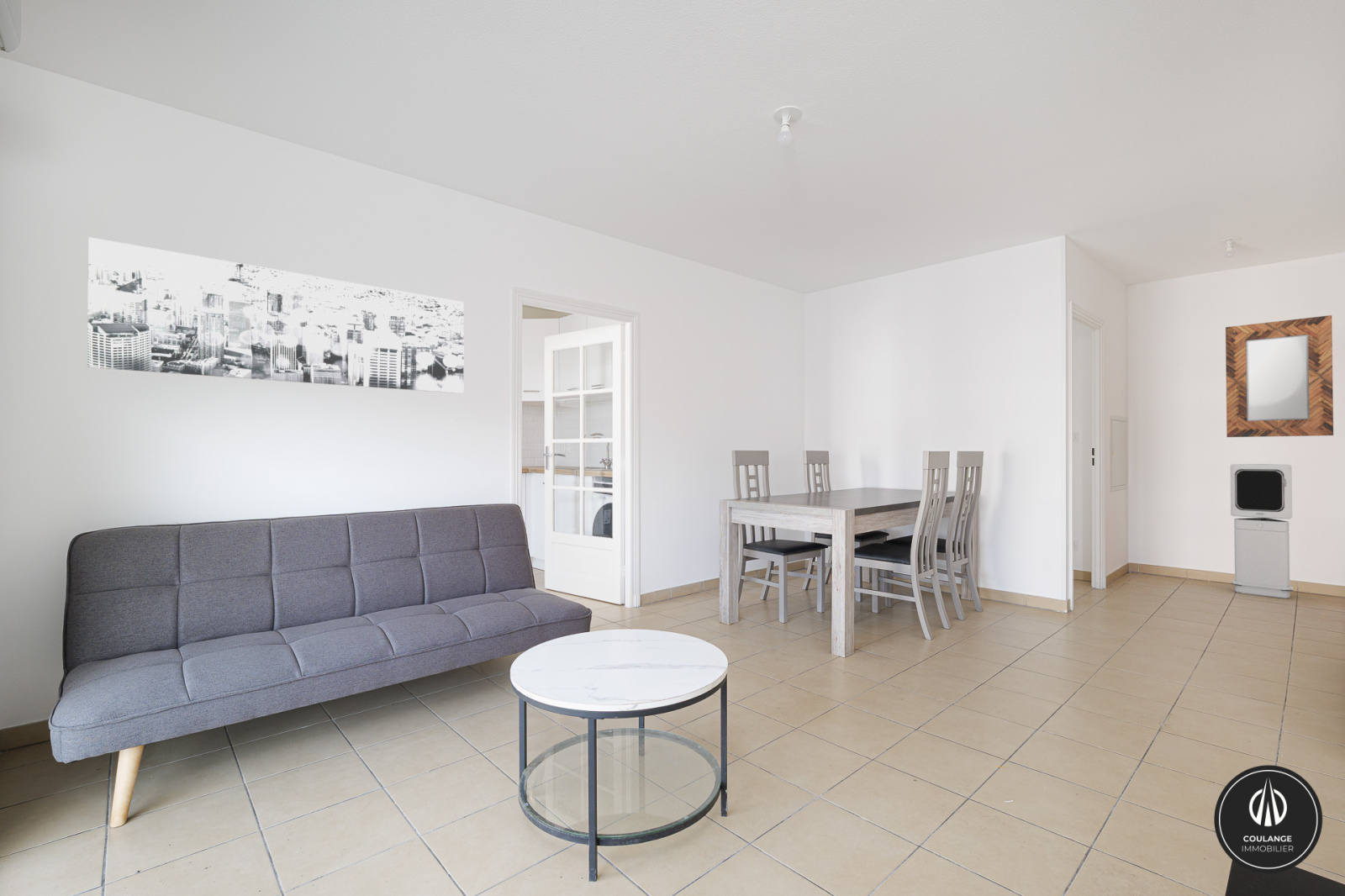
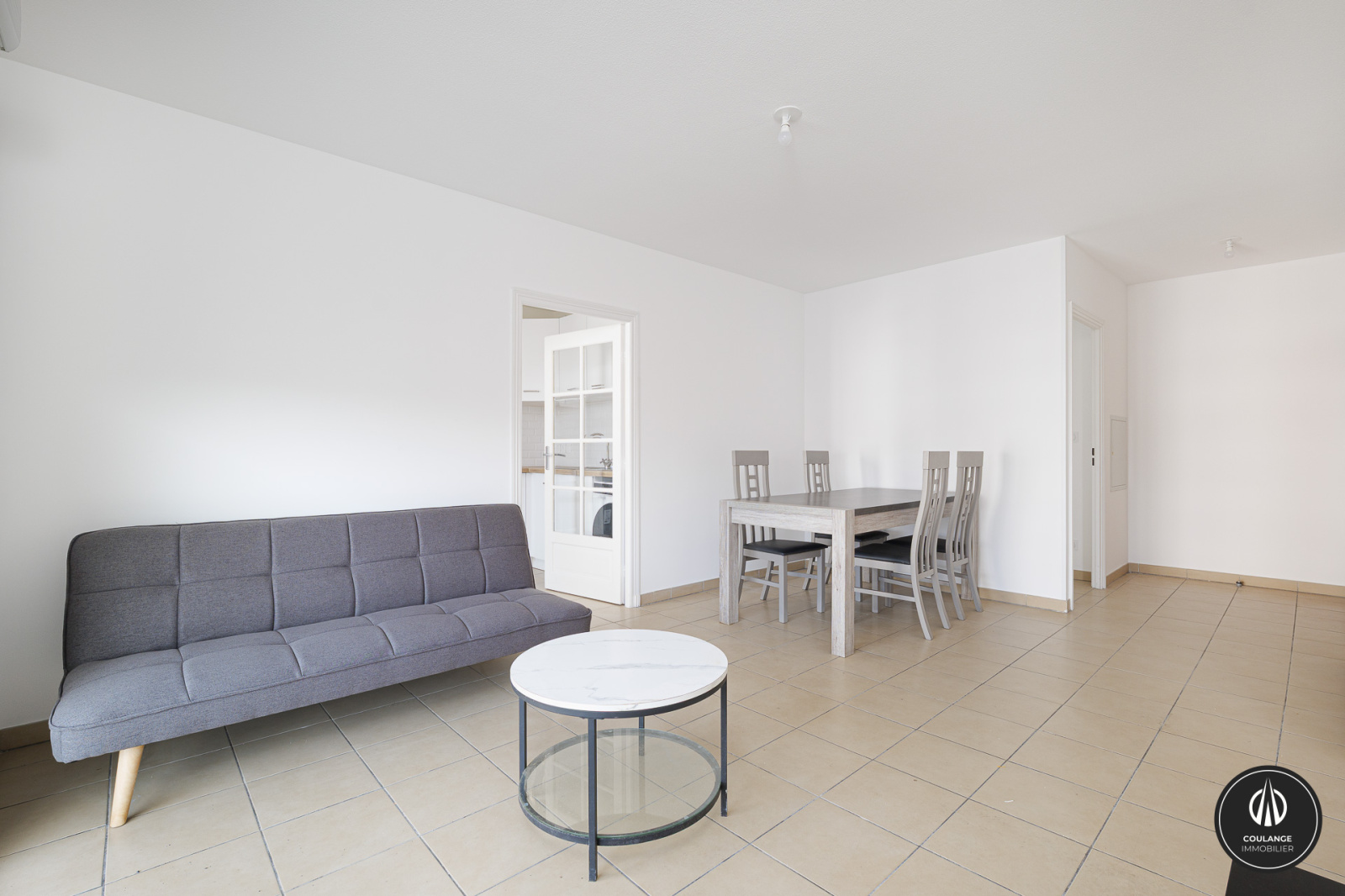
- air purifier (1262, 528)
- wall art (308, 329)
- home mirror (1277, 378)
